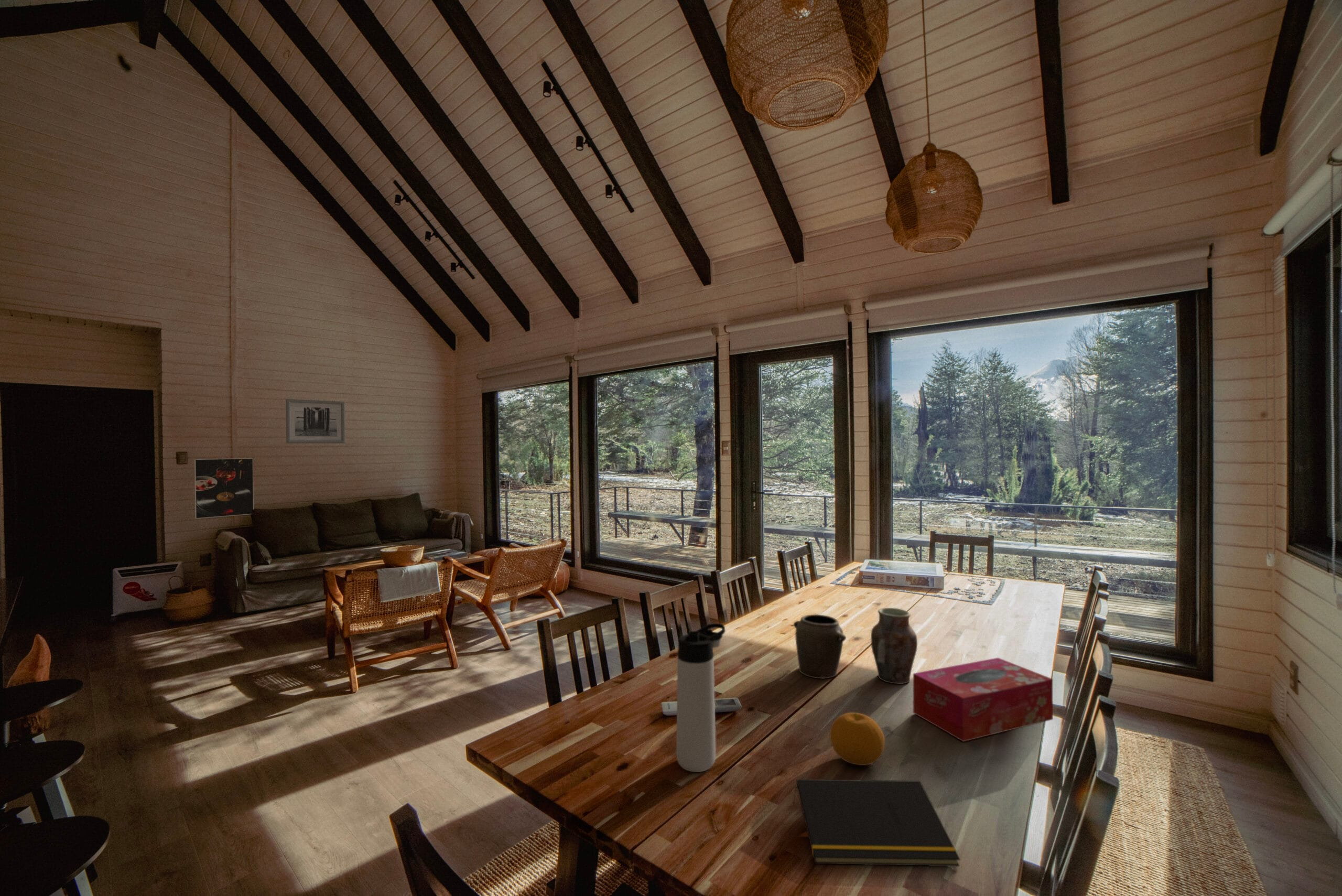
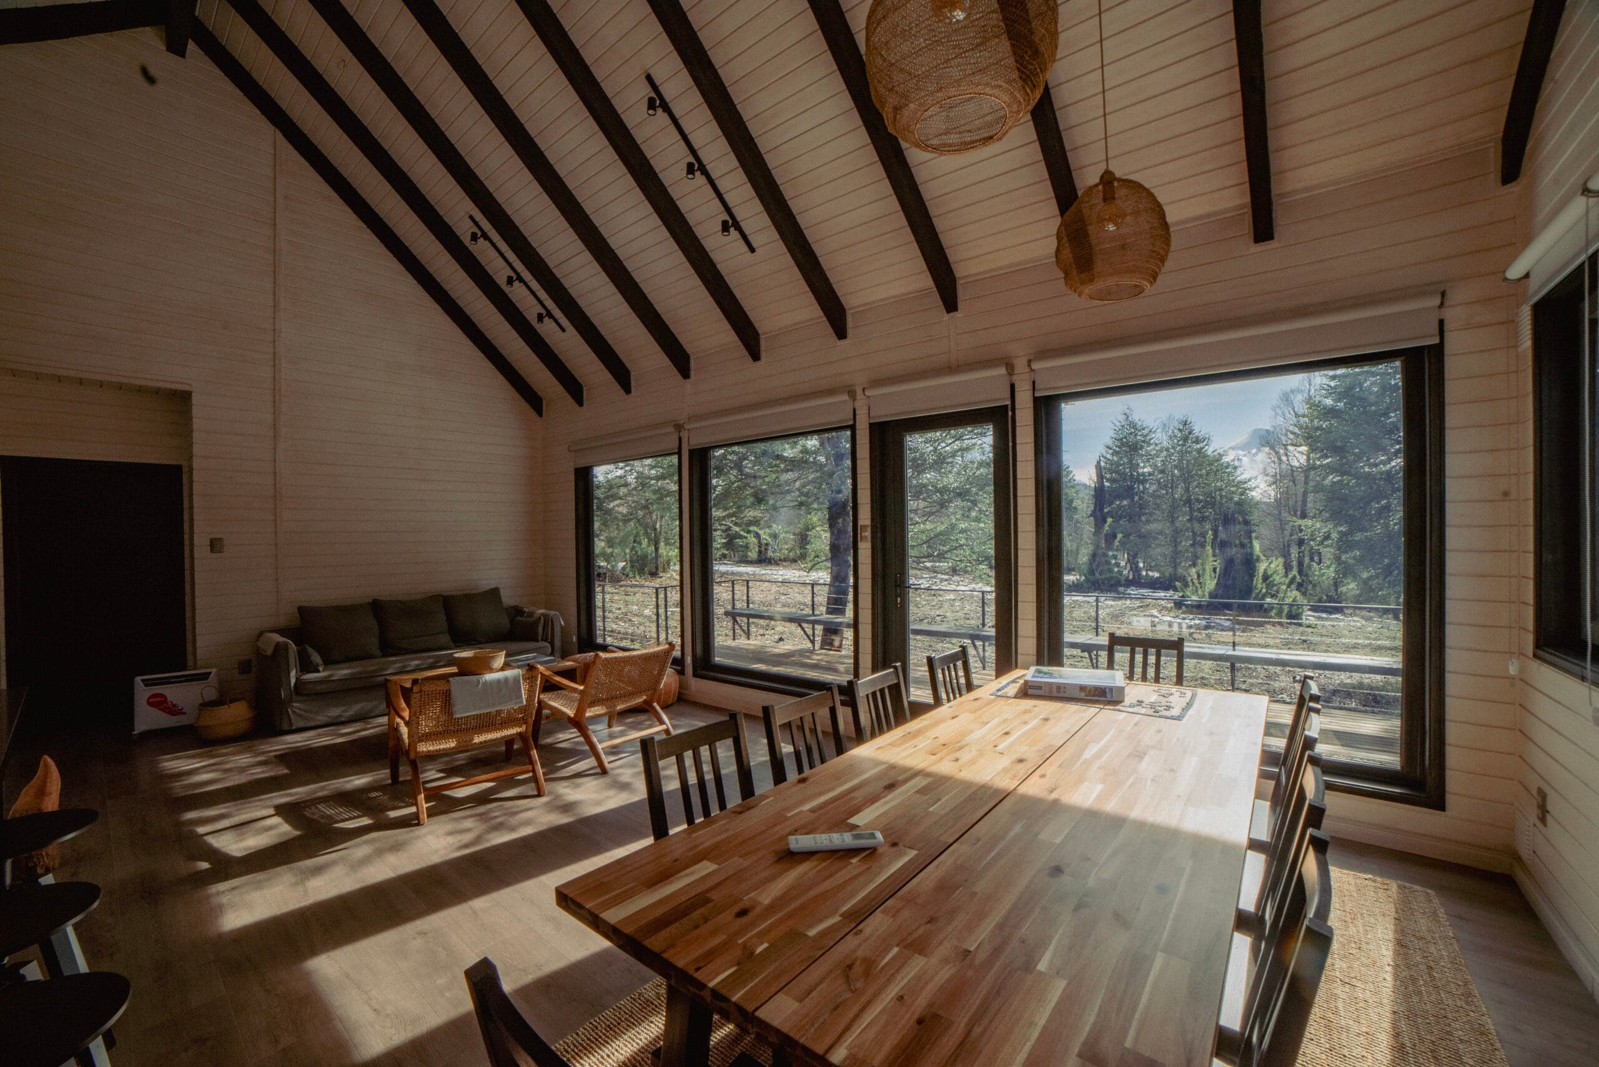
- tissue box (982, 696)
- wall art (316, 422)
- fruit (857, 736)
- thermos bottle (702, 695)
- jar set (846, 639)
- notepad (871, 819)
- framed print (224, 487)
